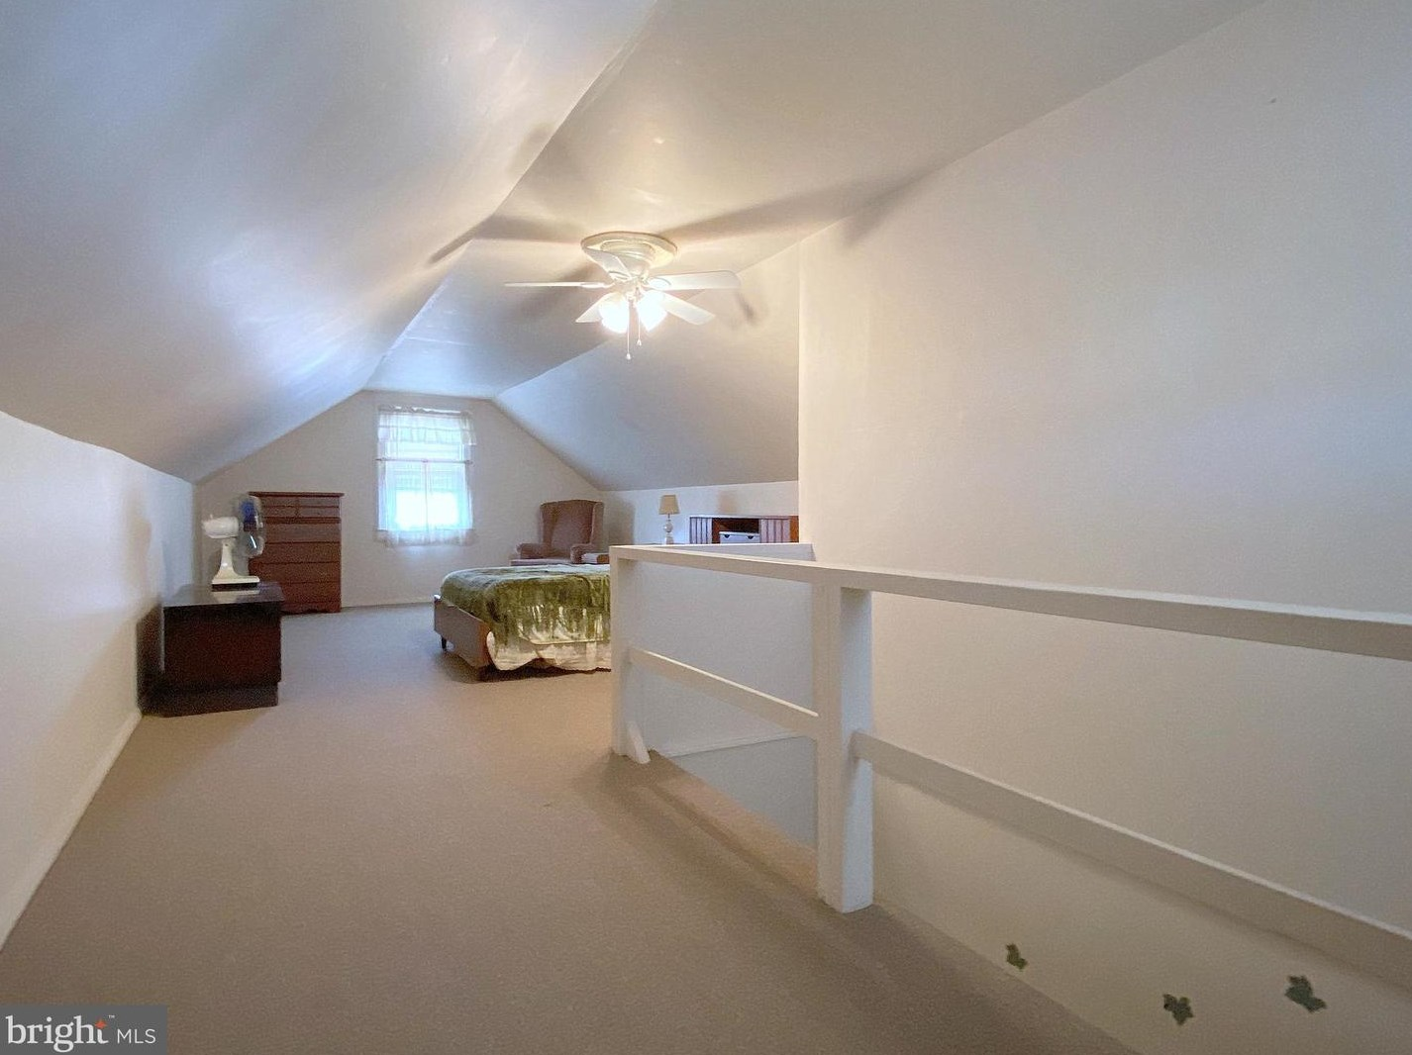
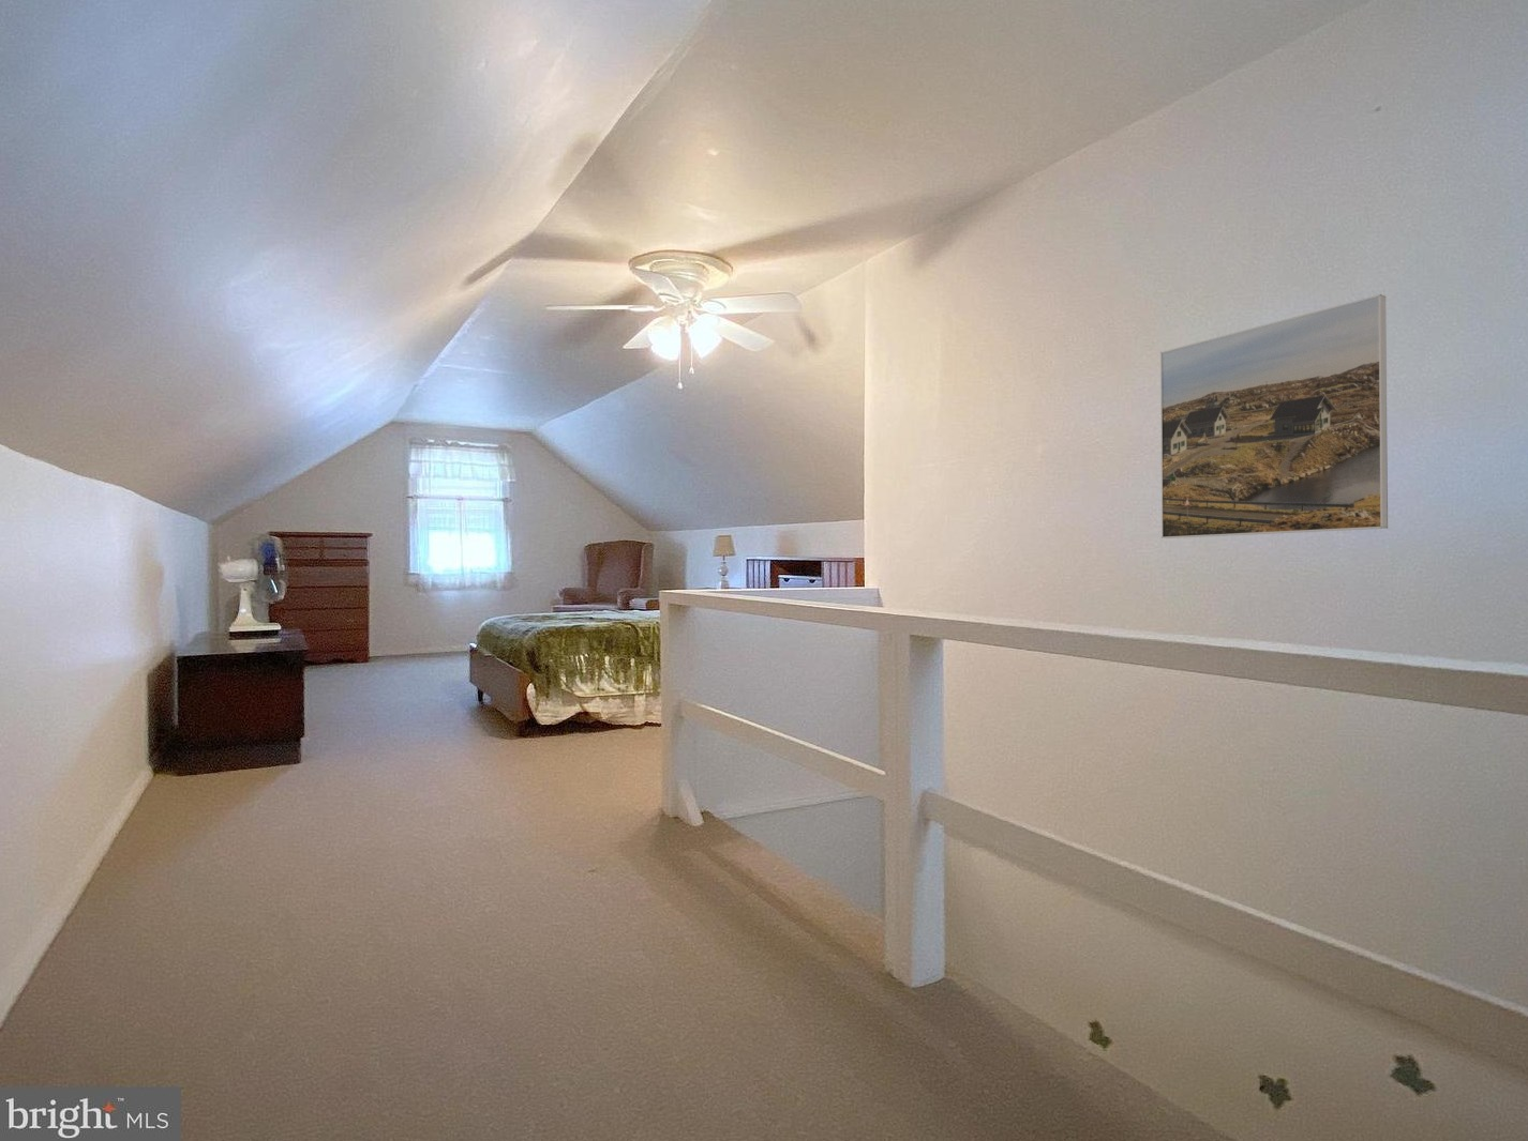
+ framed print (1262, 430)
